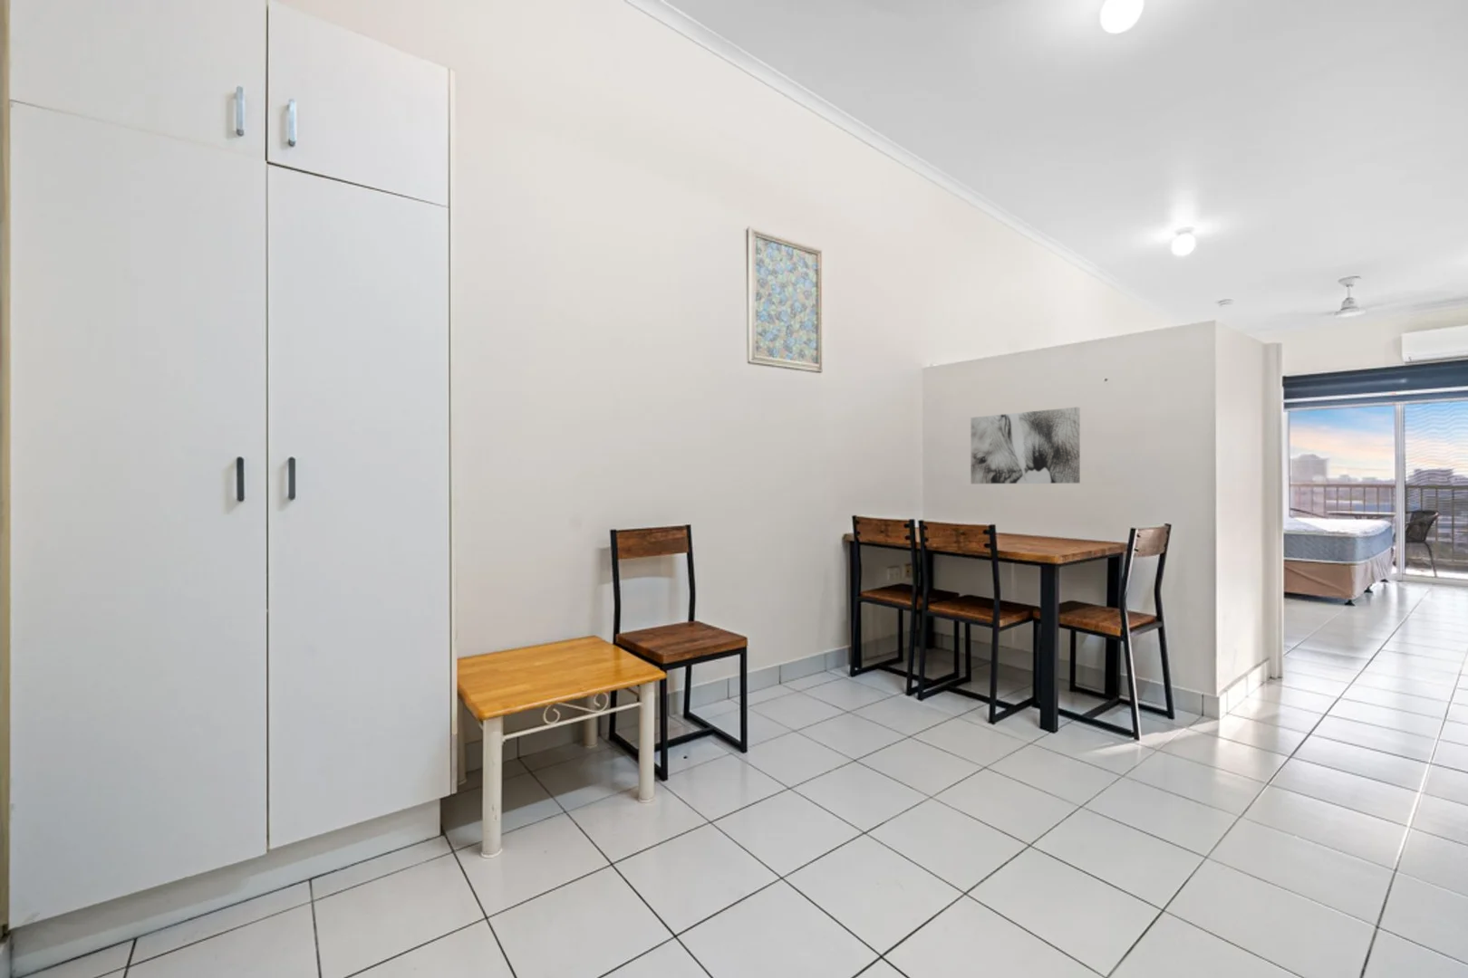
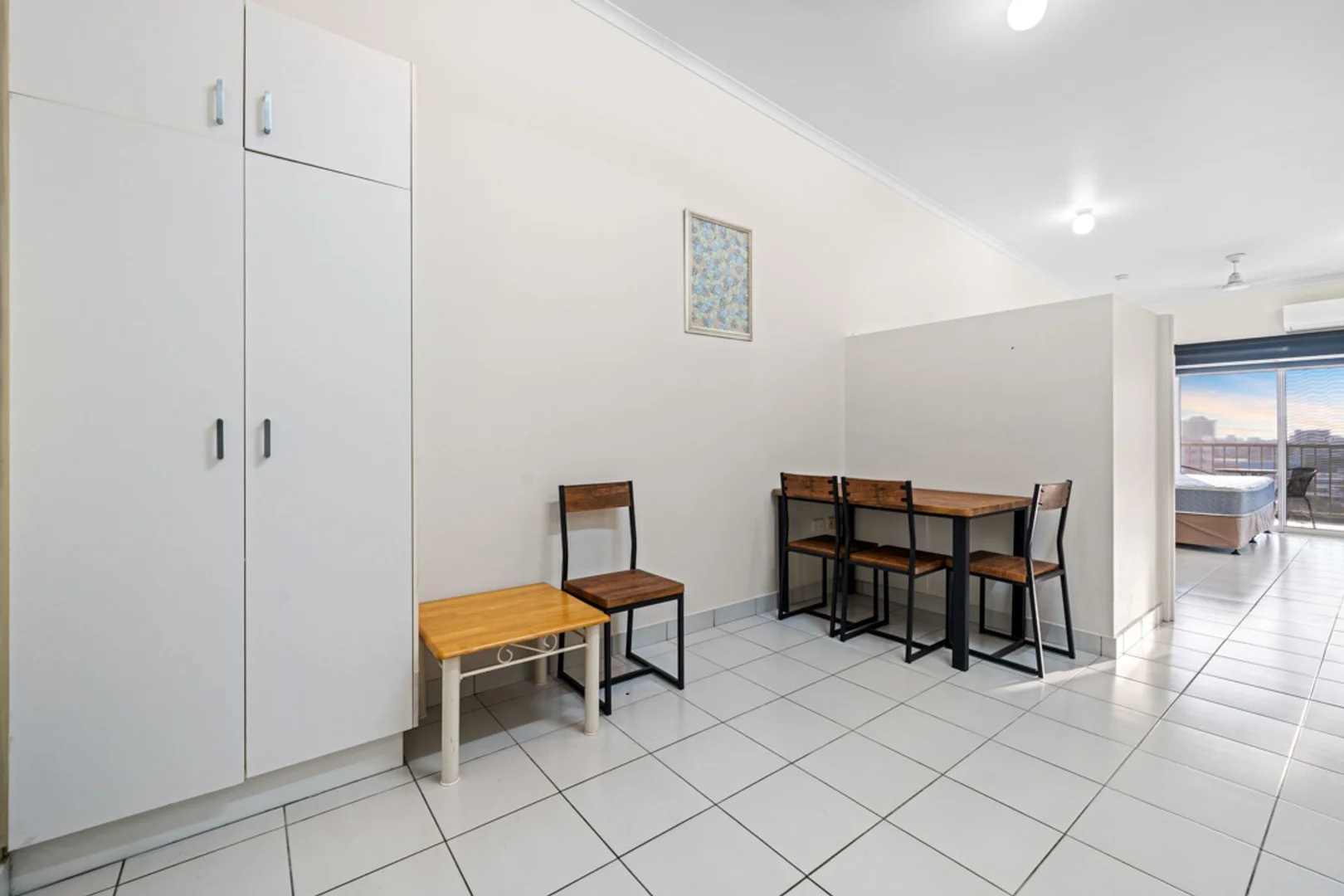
- wall art (1021, 448)
